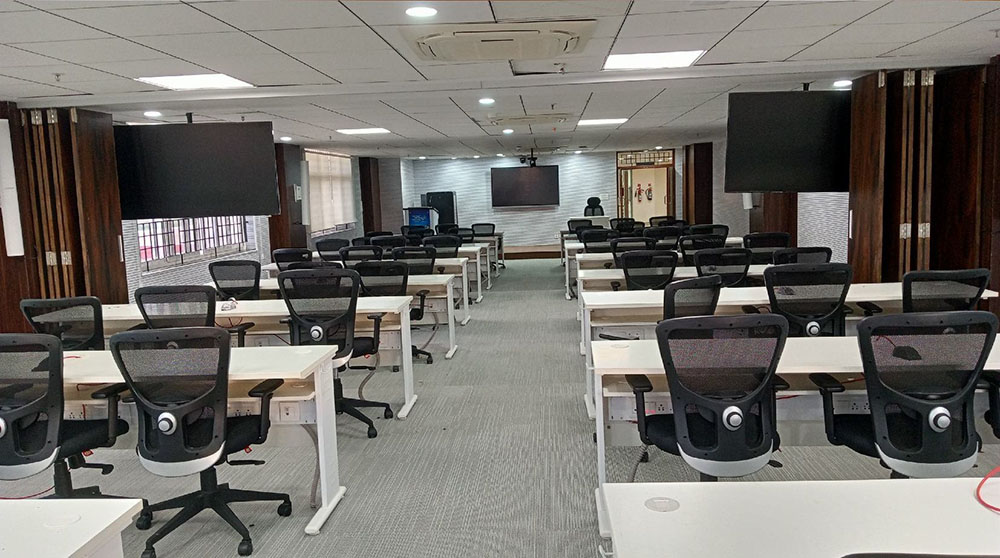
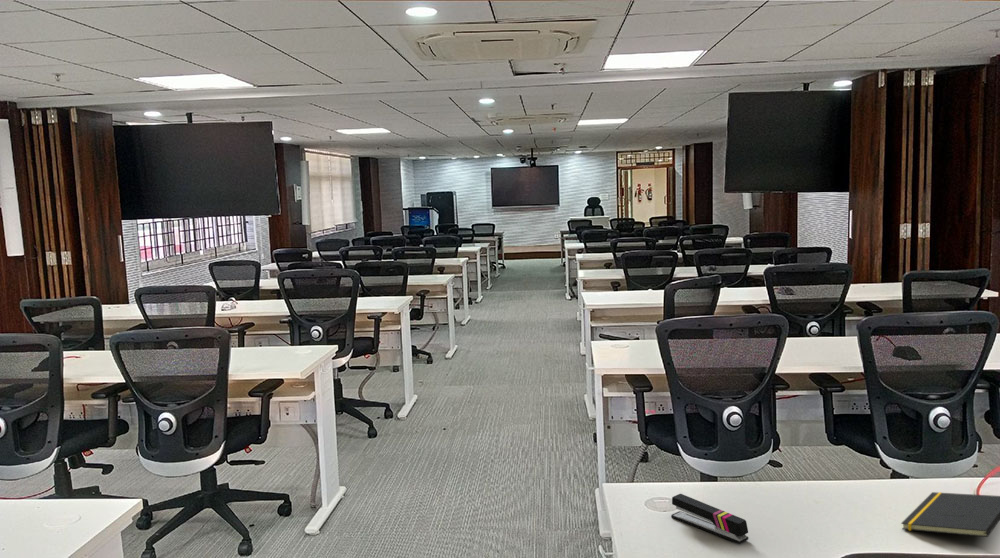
+ notepad (957, 512)
+ stapler (708, 517)
